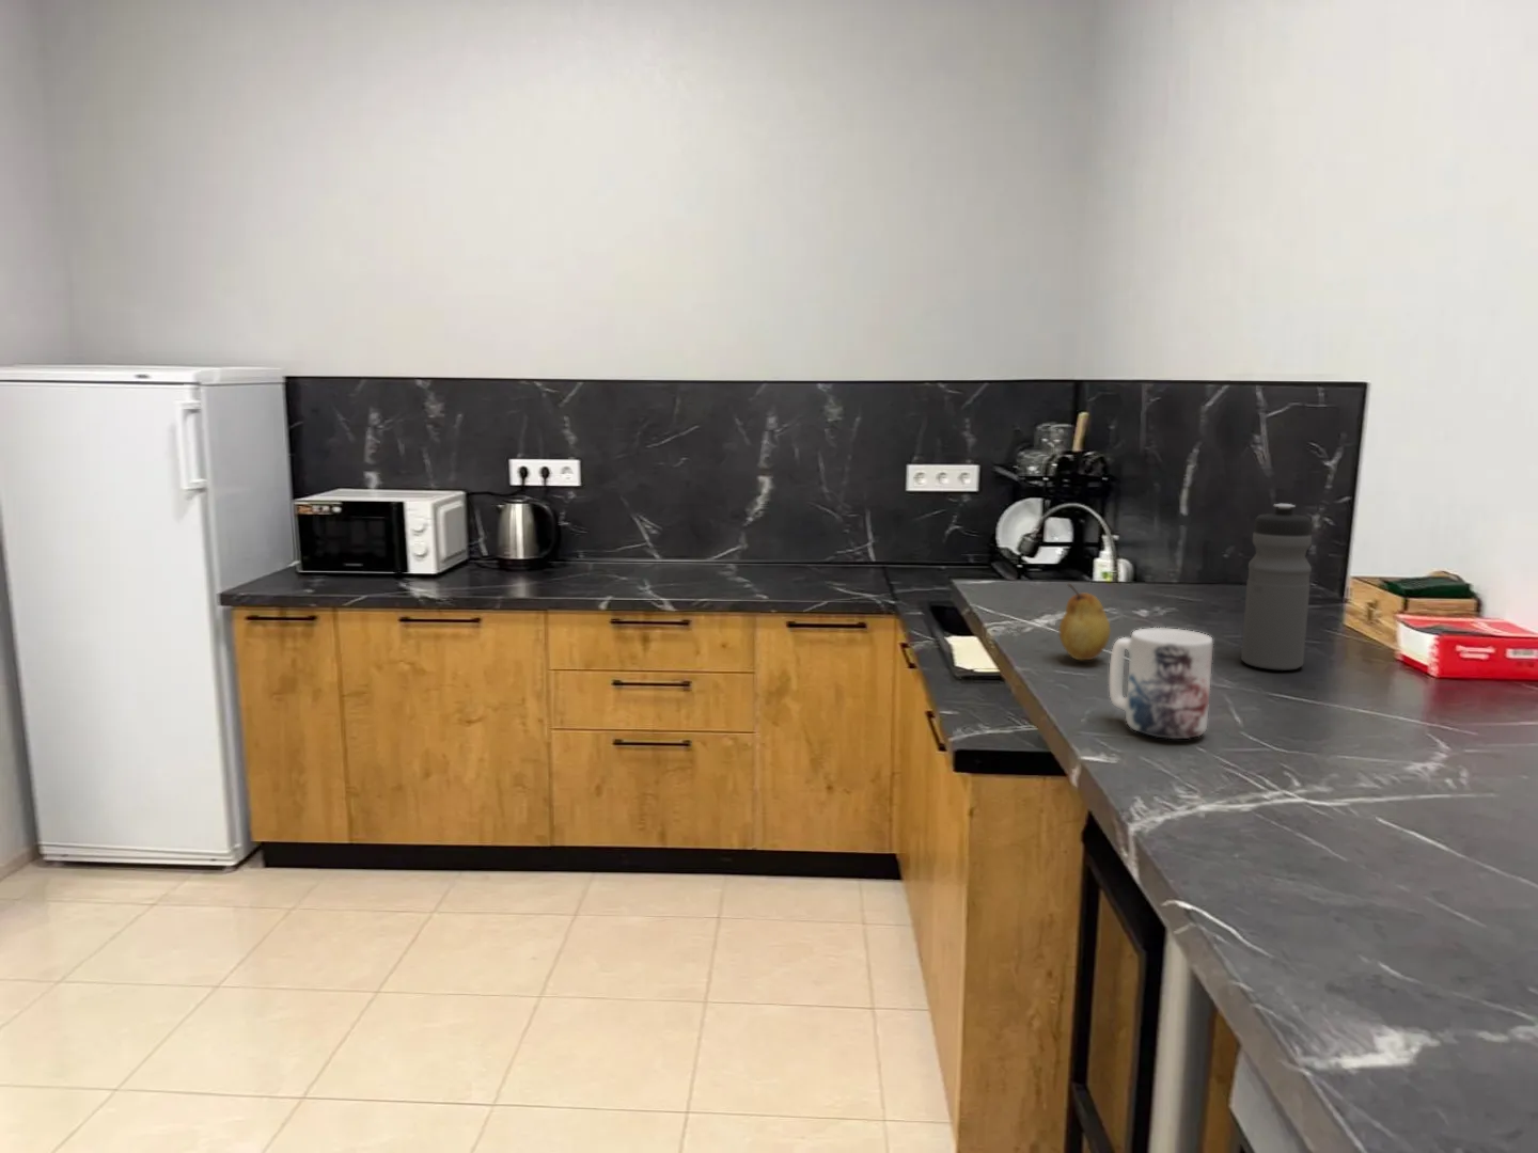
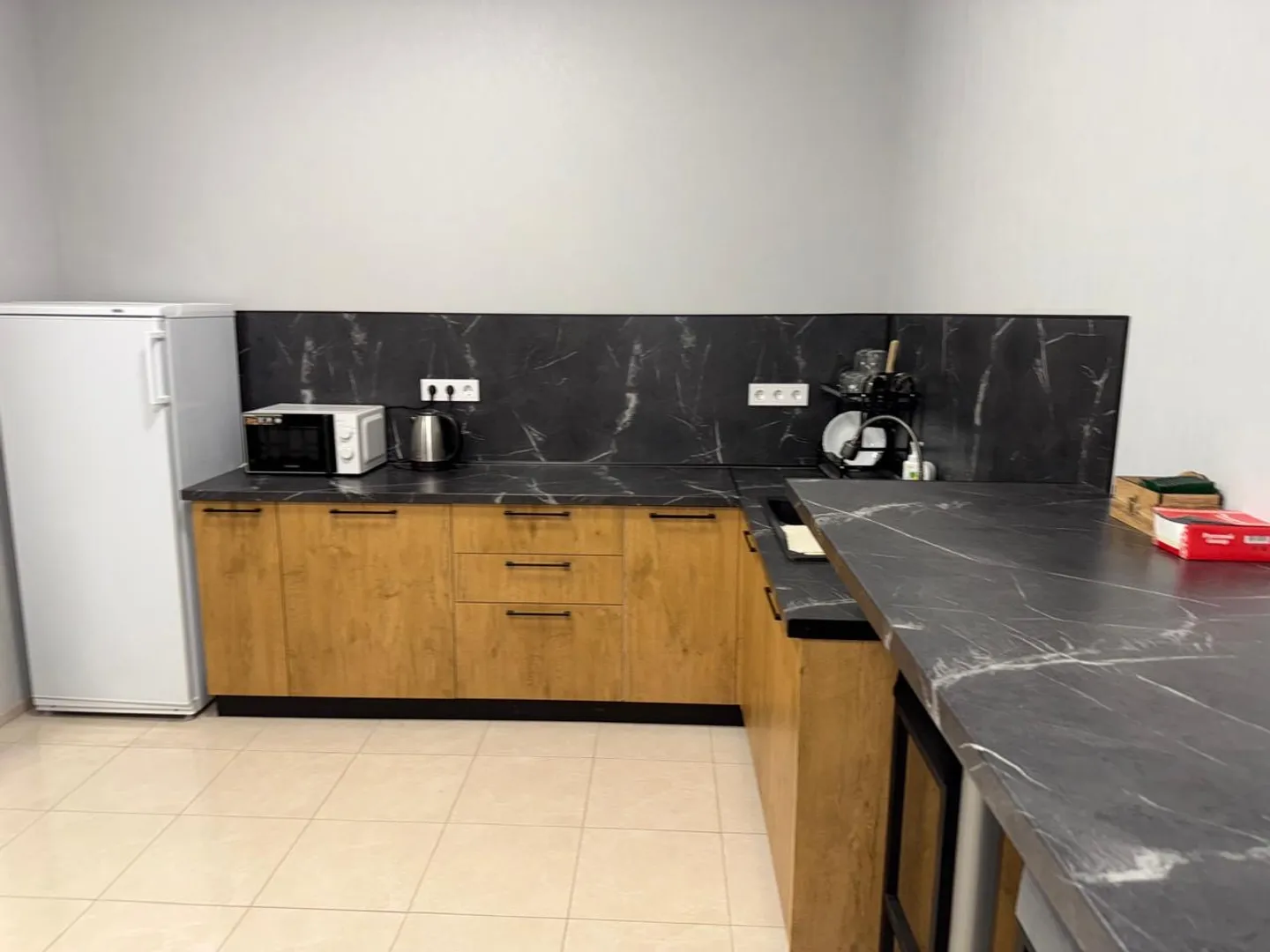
- fruit (1084, 621)
- water bottle (1278, 584)
- mug (1158, 682)
